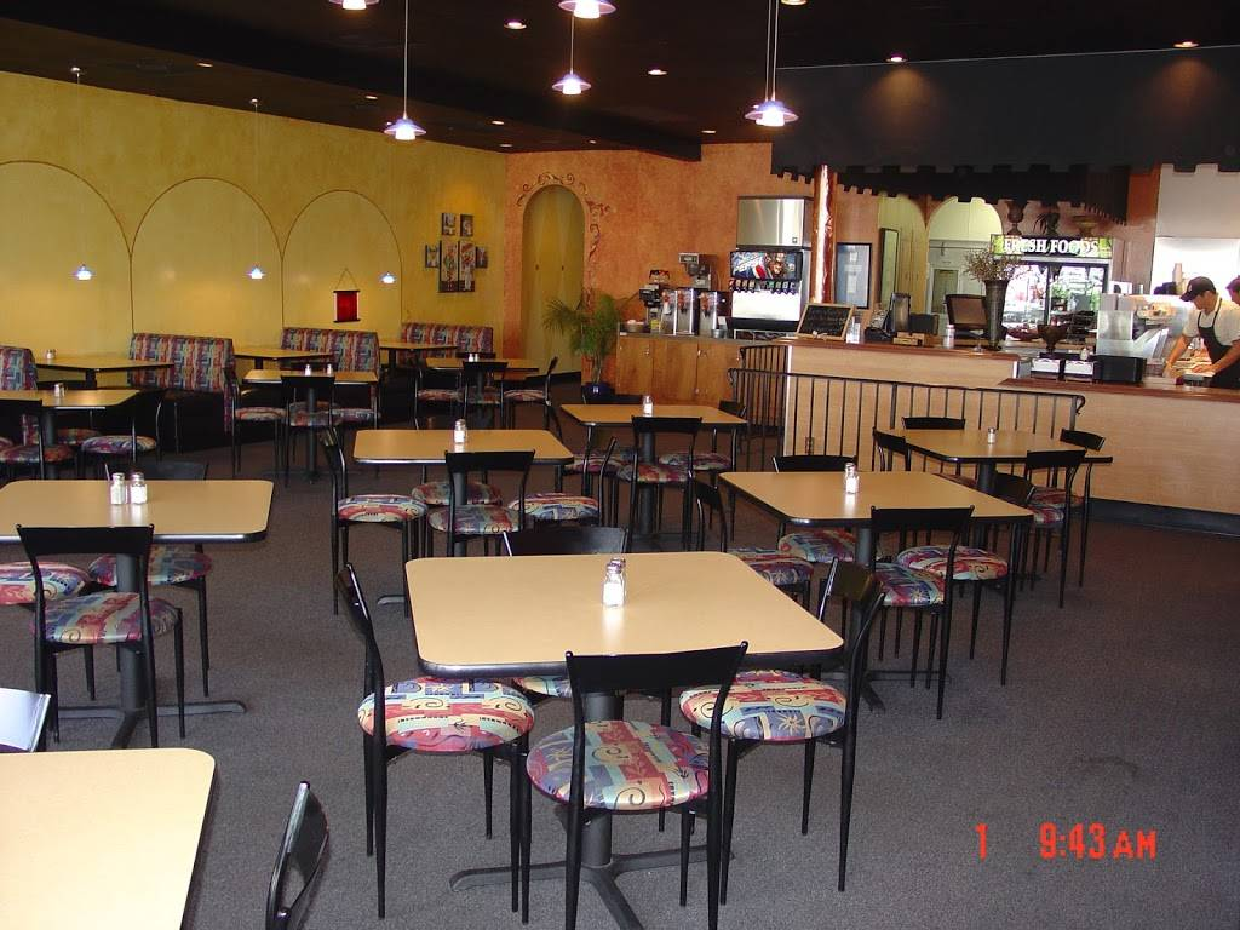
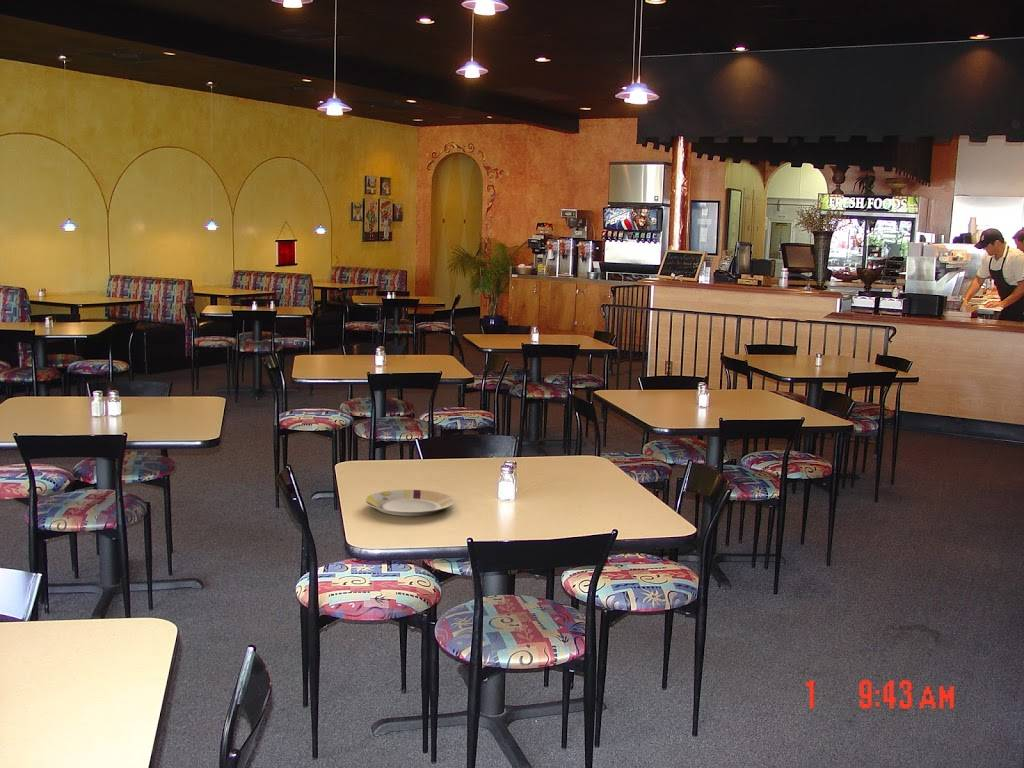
+ plate (409, 503)
